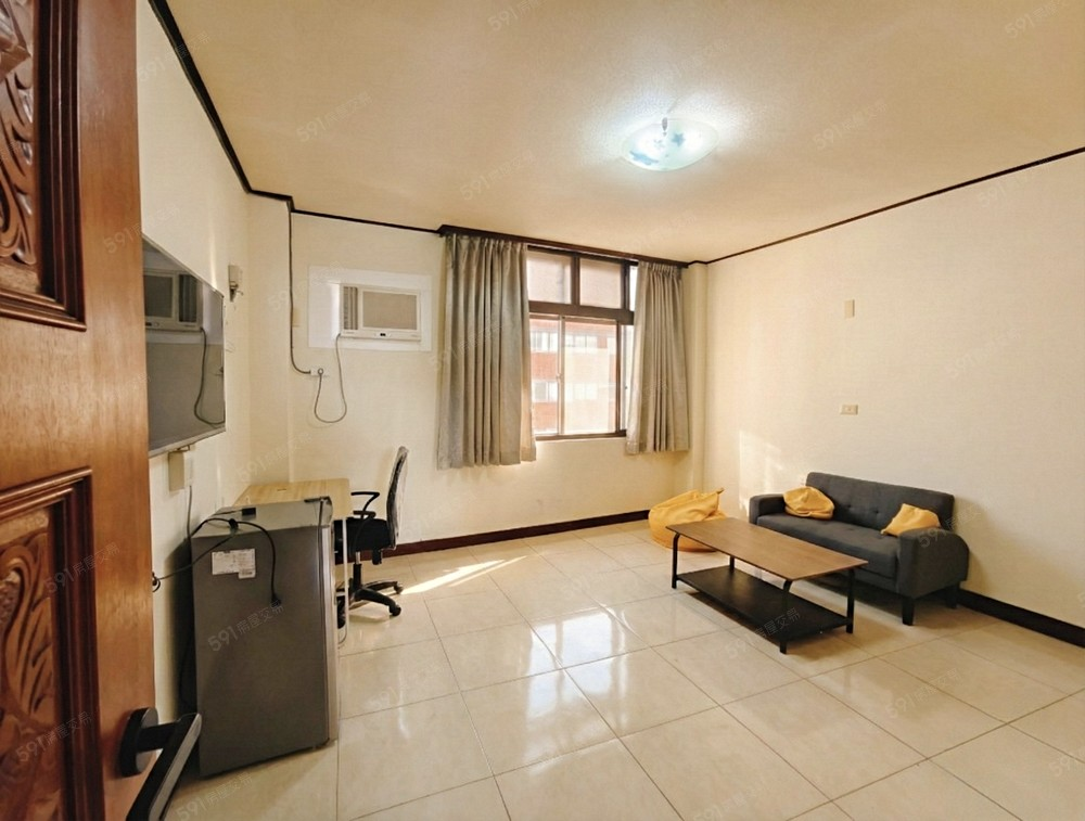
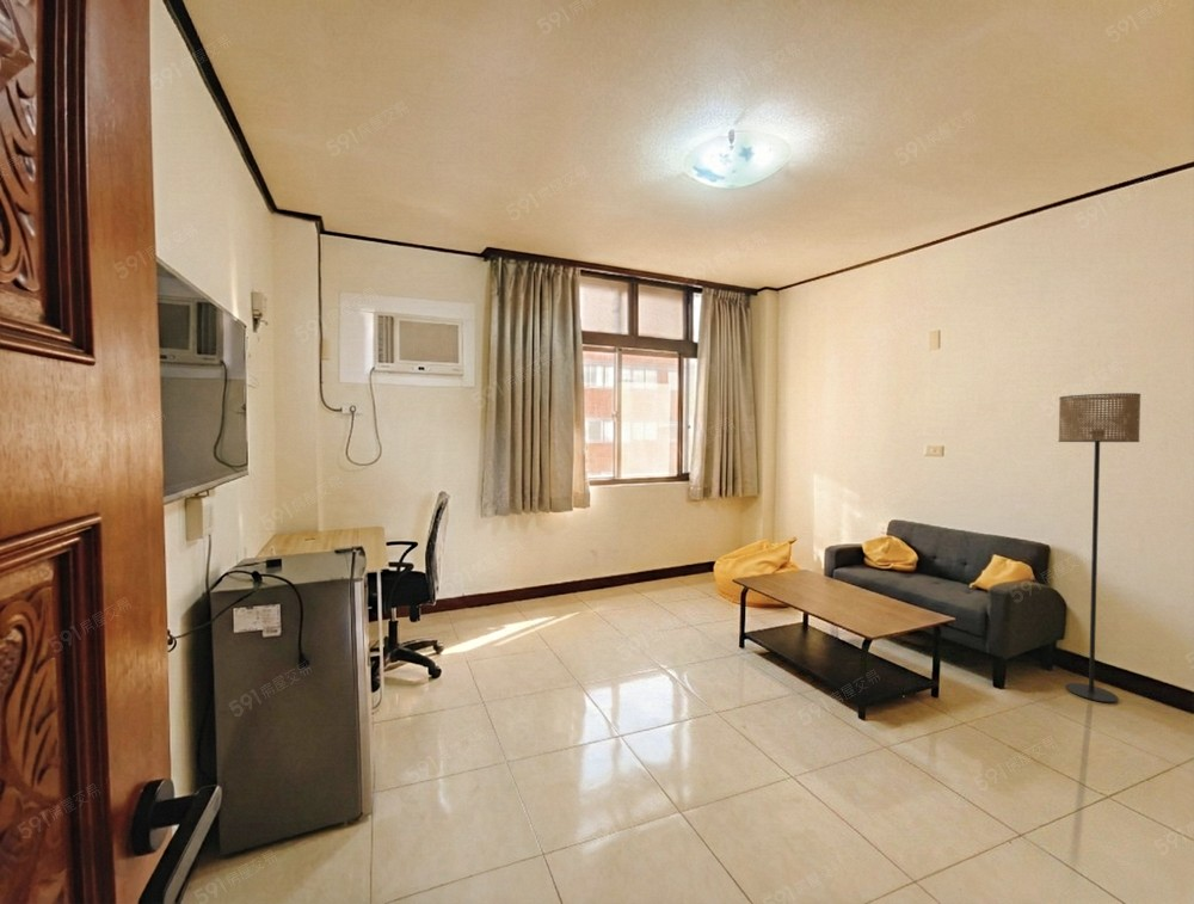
+ floor lamp (1094, 545)
